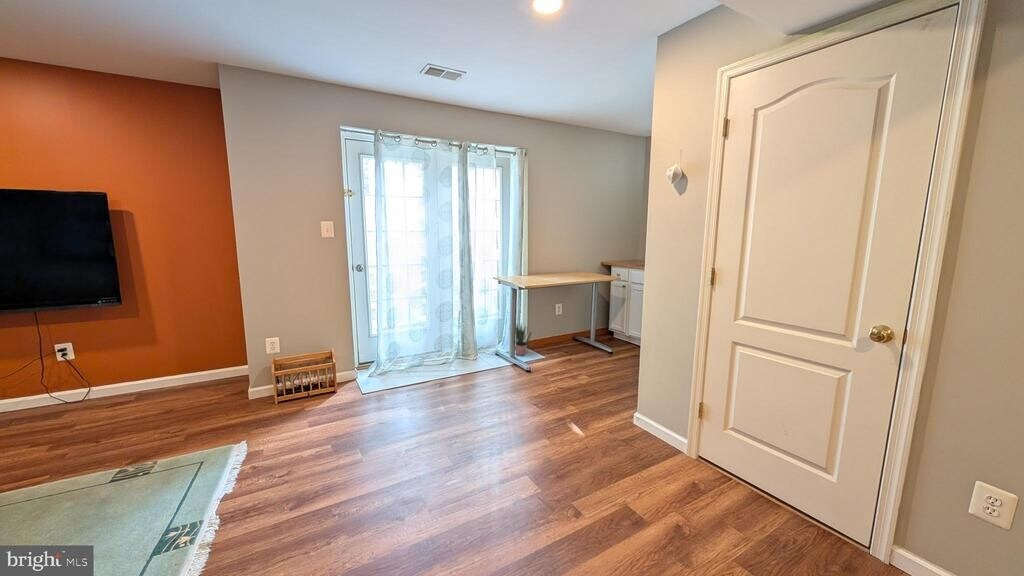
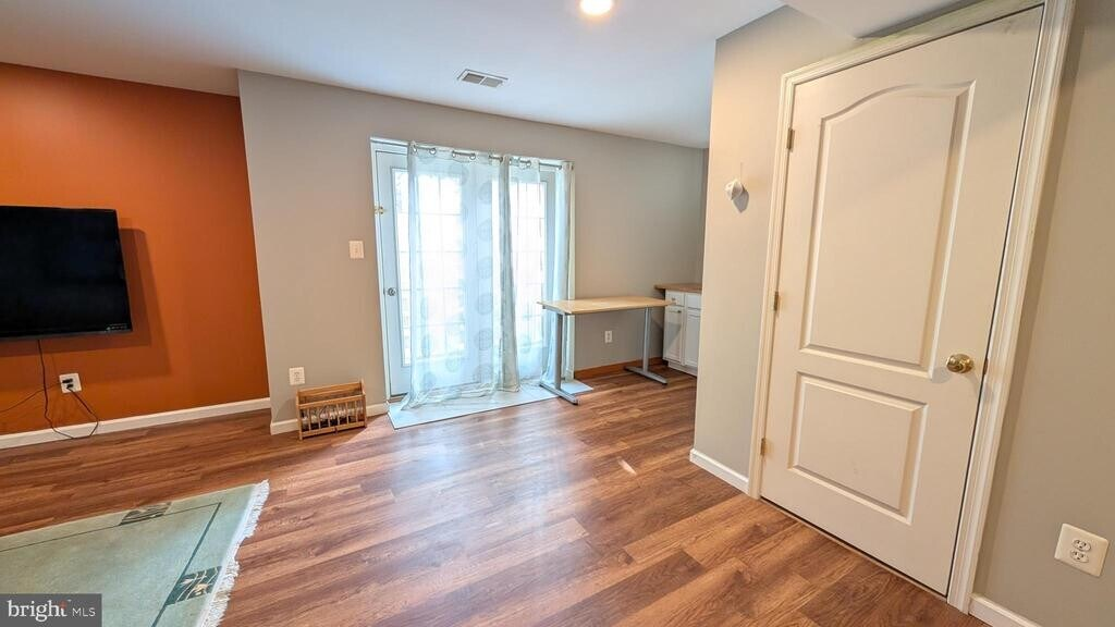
- potted plant (520, 338)
